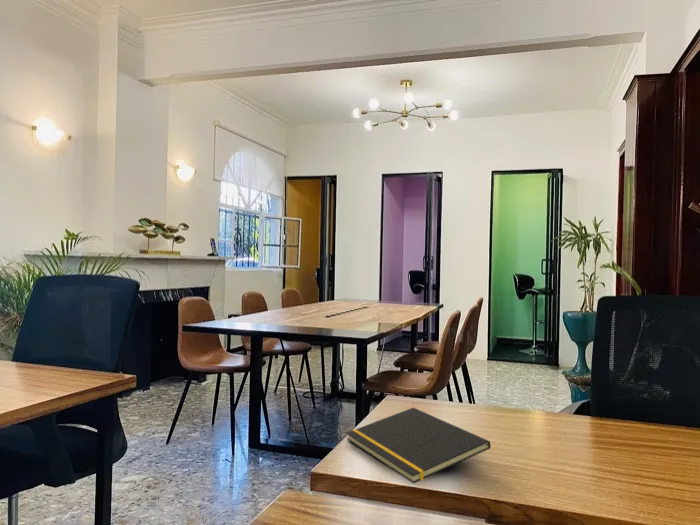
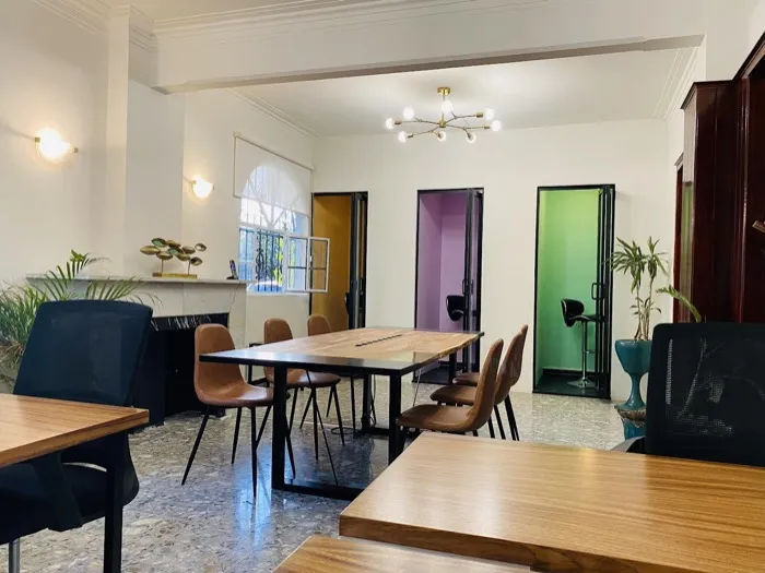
- notepad (413, 440)
